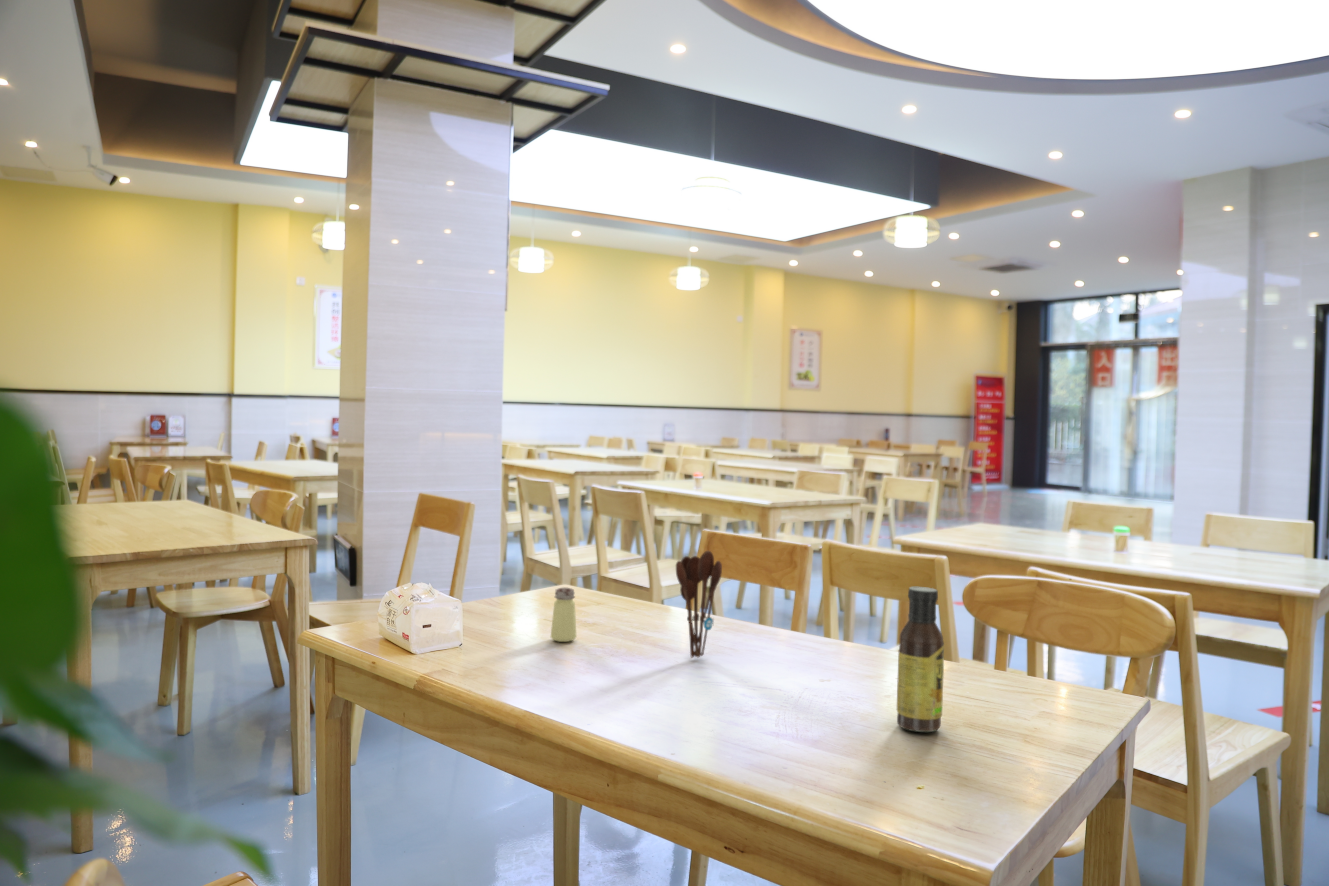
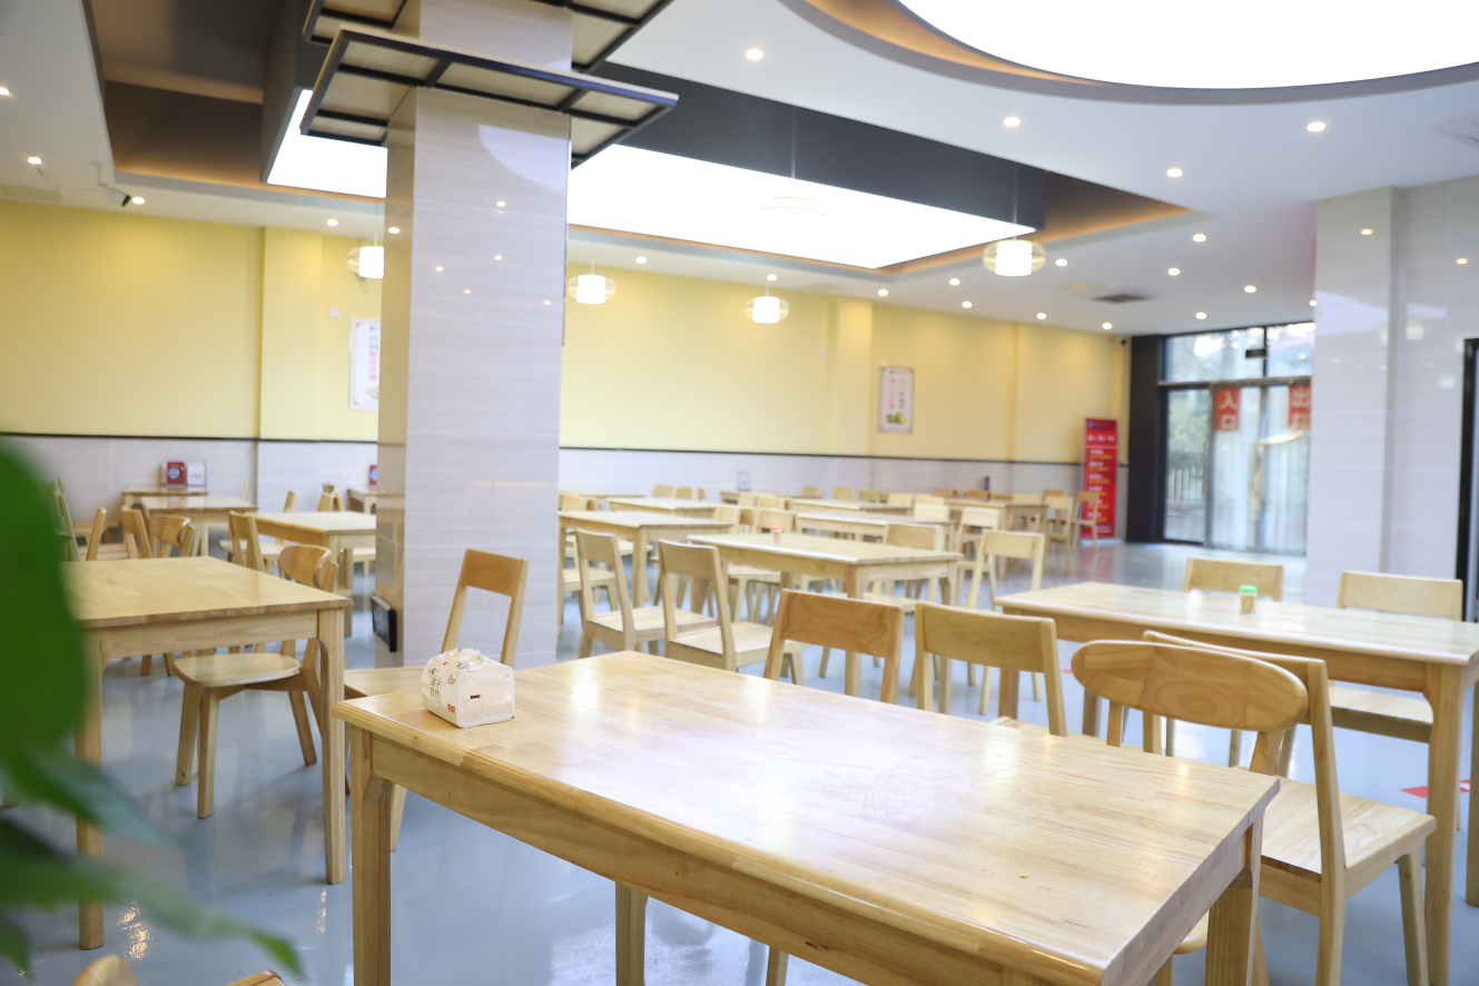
- sauce bottle (921, 658)
- saltshaker (564, 613)
- utensil holder (697, 603)
